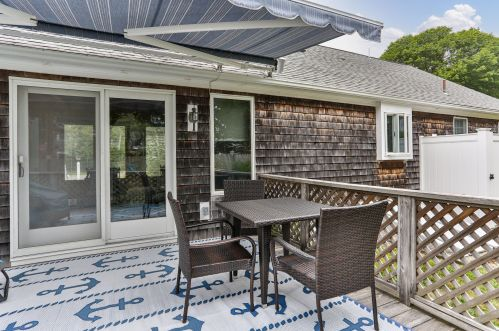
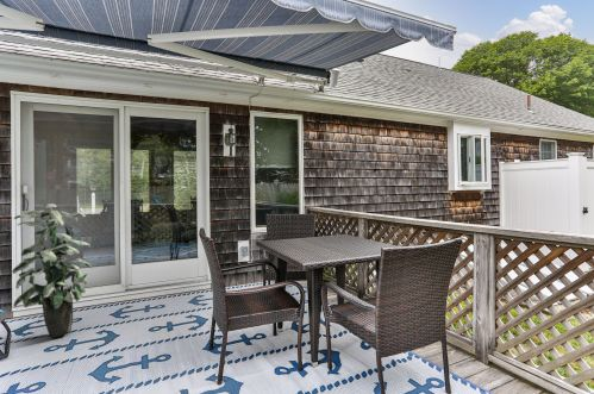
+ indoor plant (52, 269)
